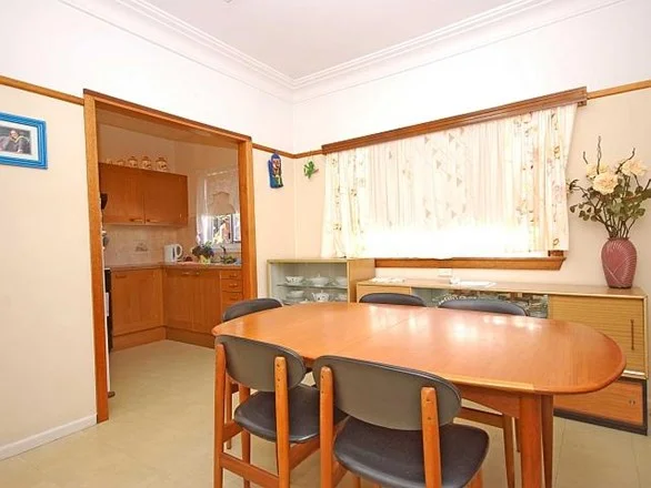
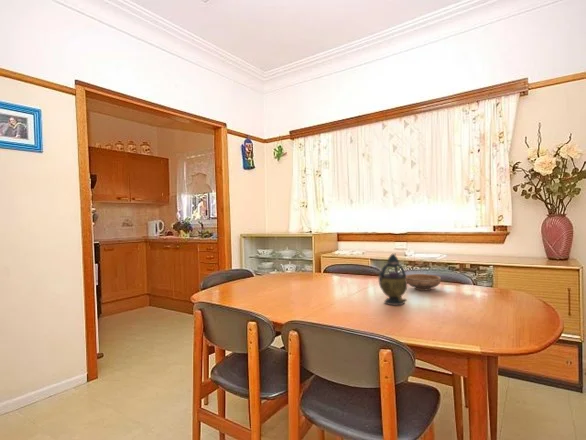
+ teapot (395, 279)
+ bowl (422, 282)
